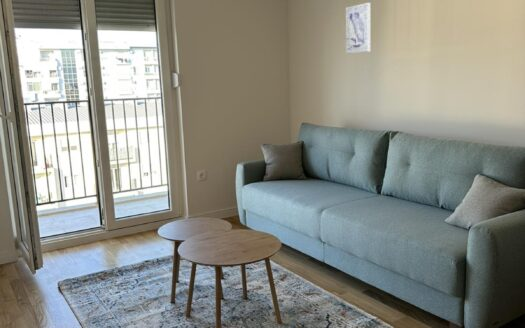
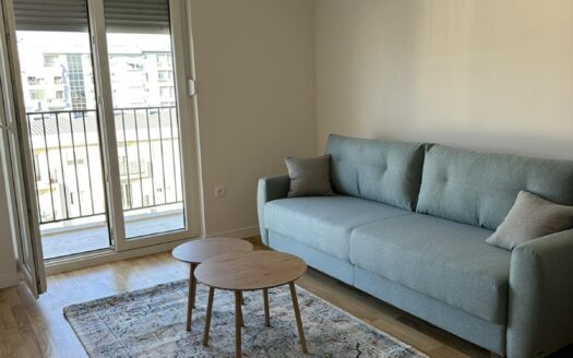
- wall art (357, 29)
